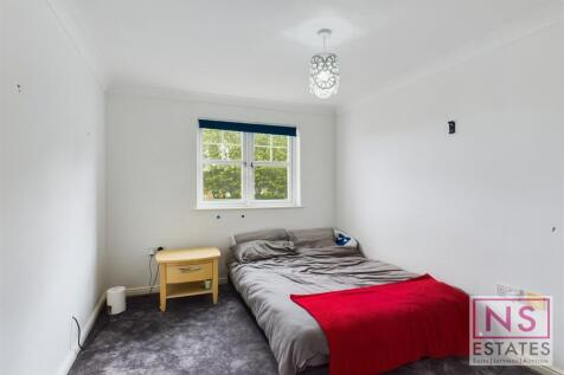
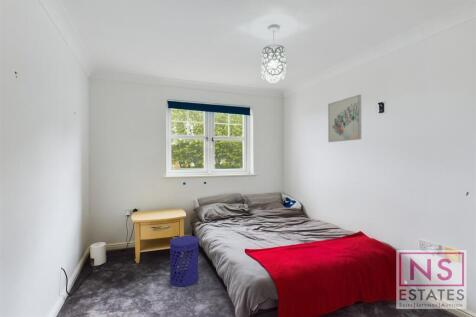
+ wall art (343, 120)
+ waste bin (184, 260)
